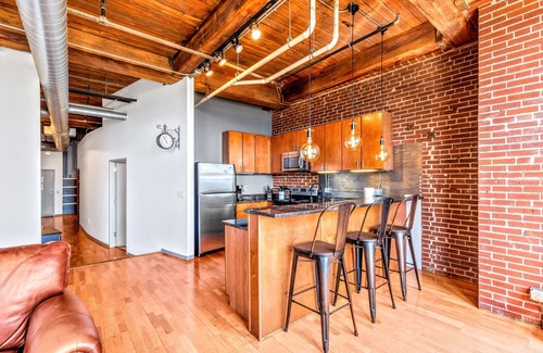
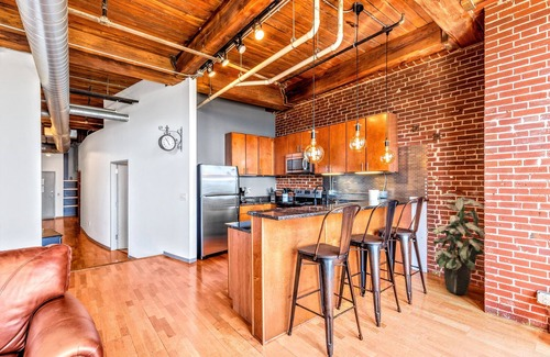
+ indoor plant (455, 242)
